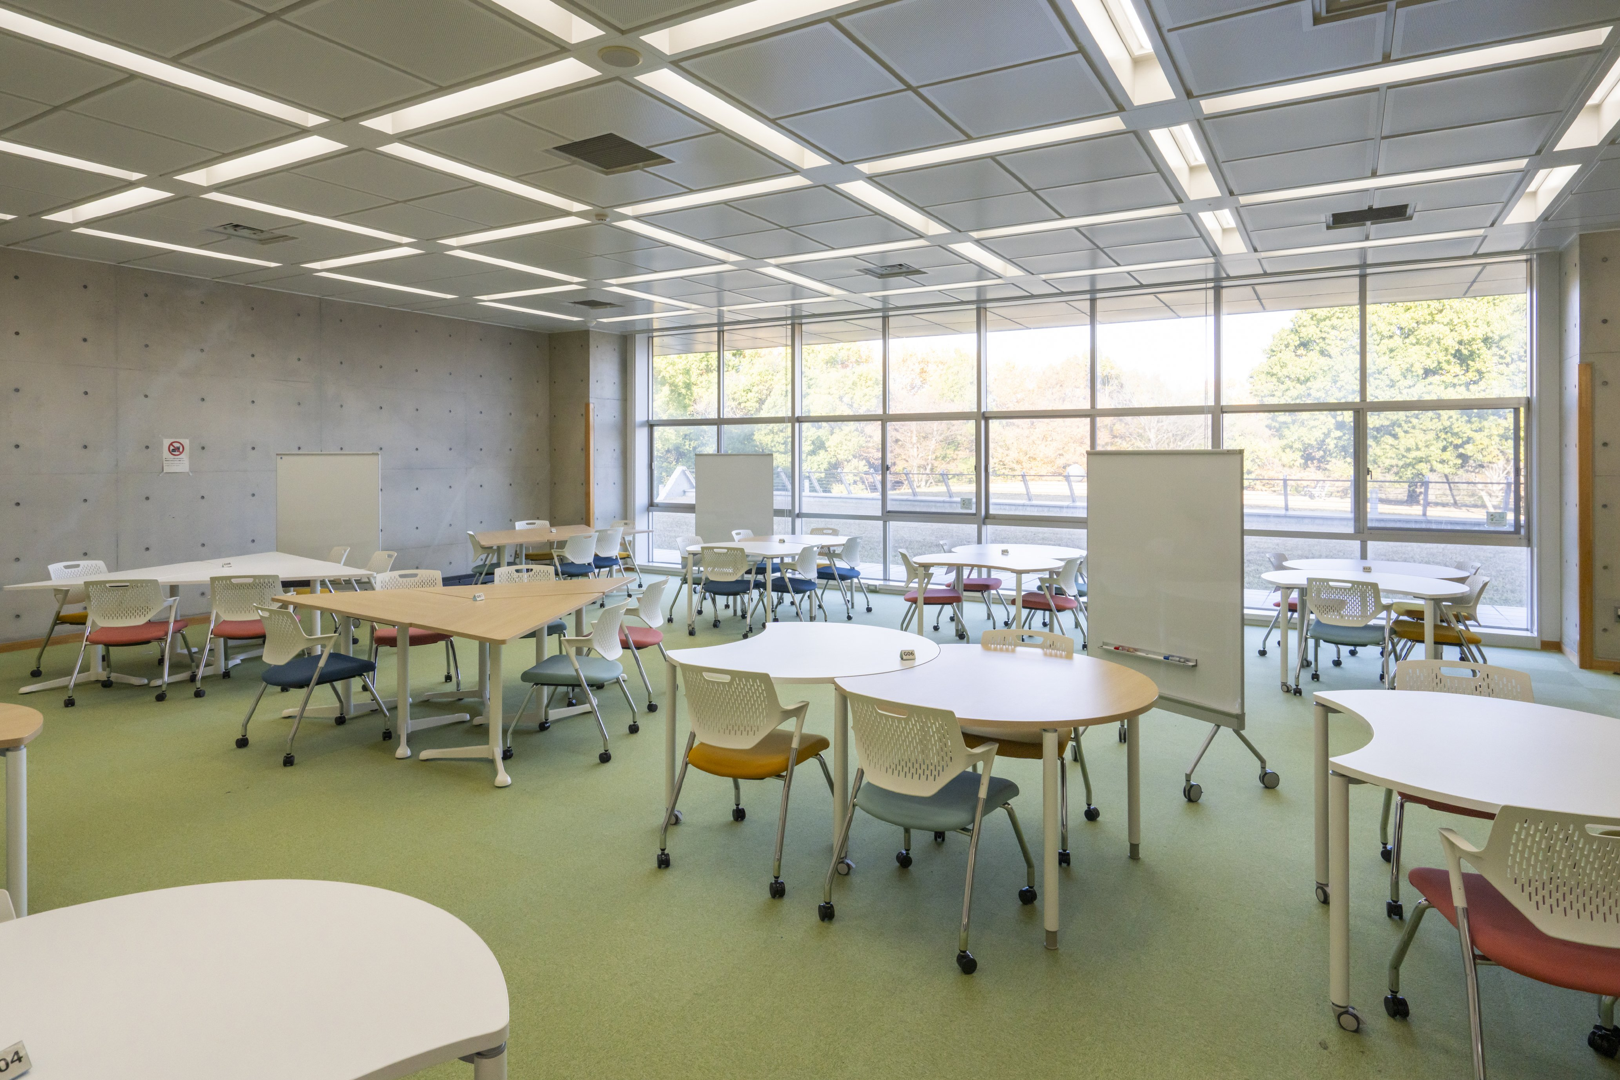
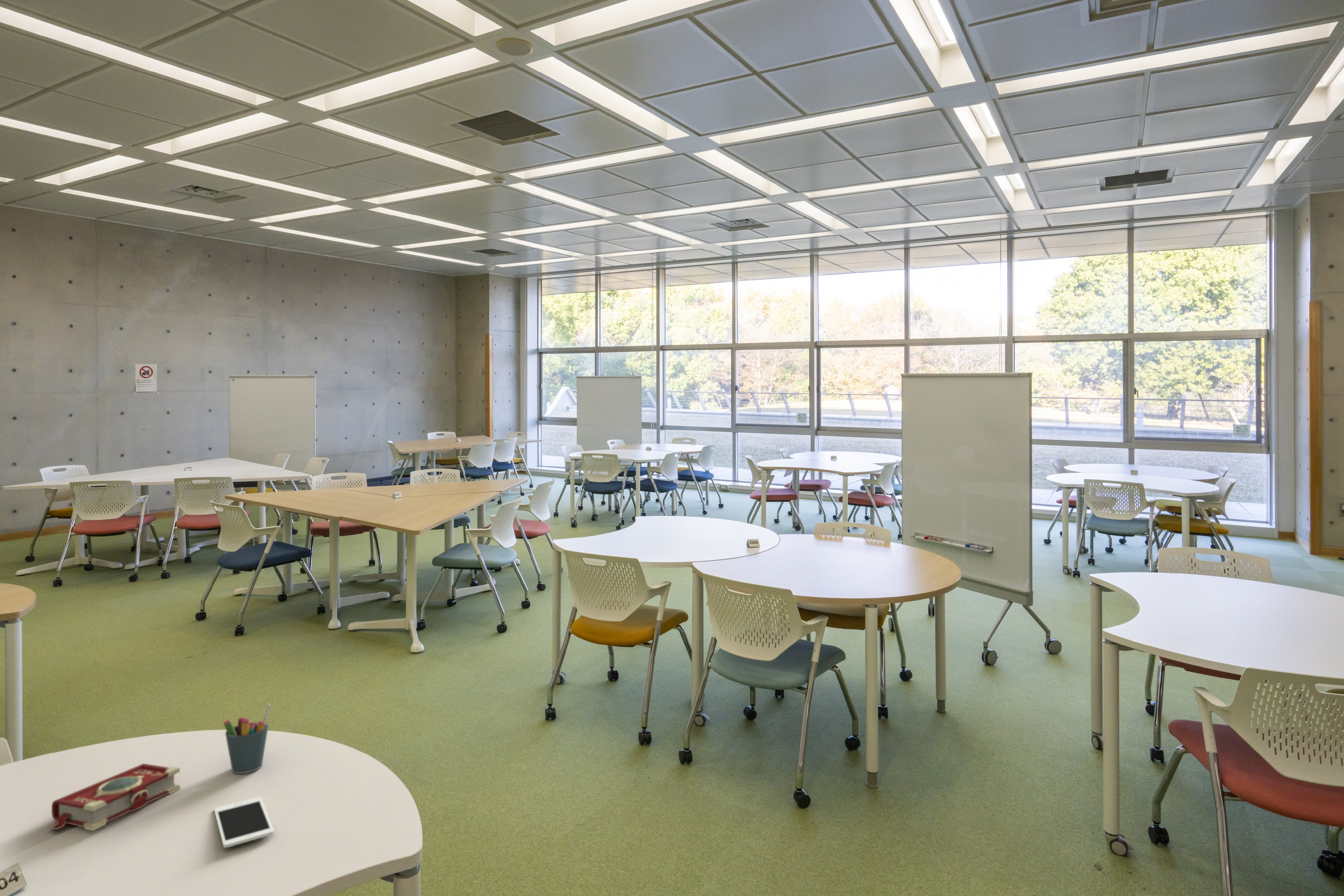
+ book (114, 794)
+ pen holder (247, 738)
+ cell phone (243, 821)
